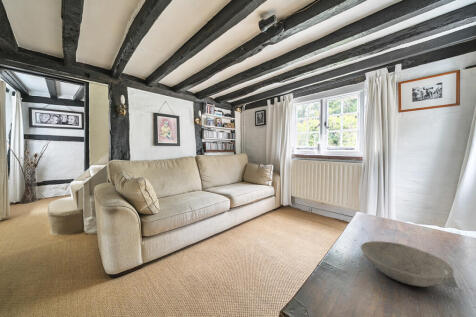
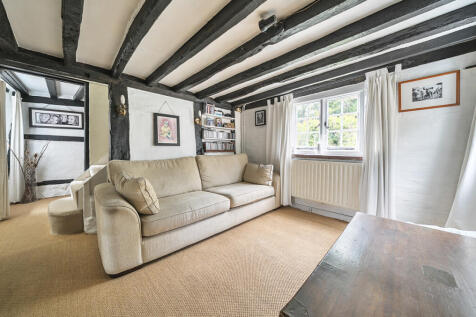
- bowl (401, 264)
